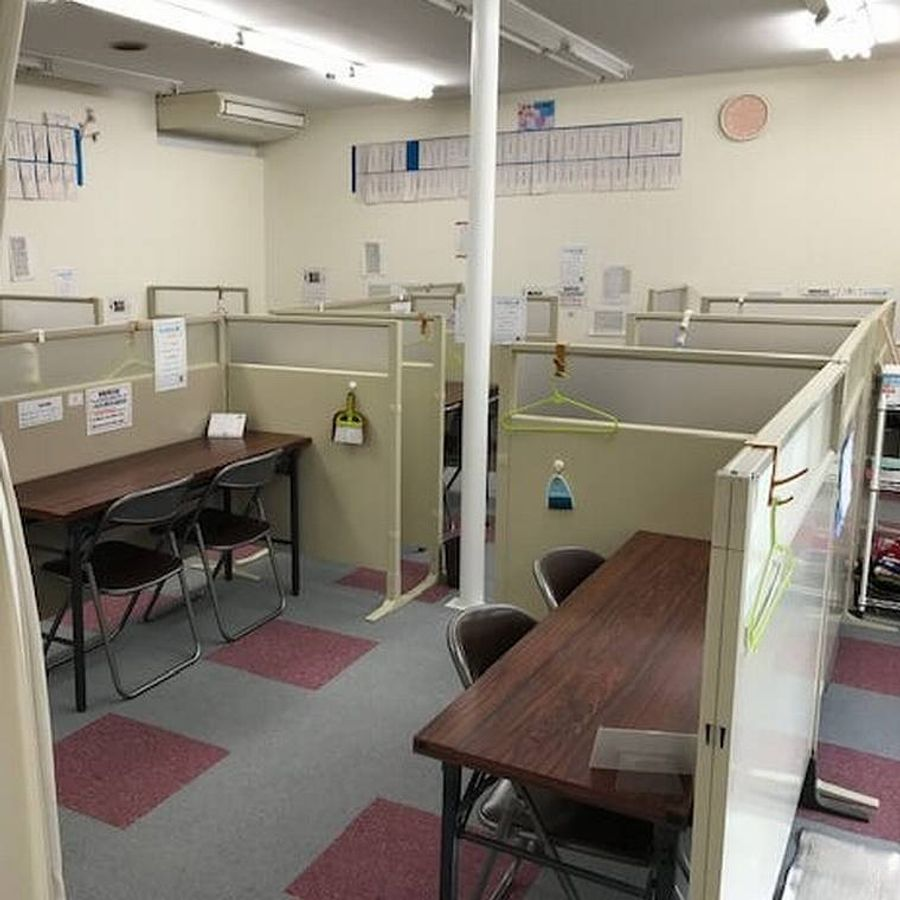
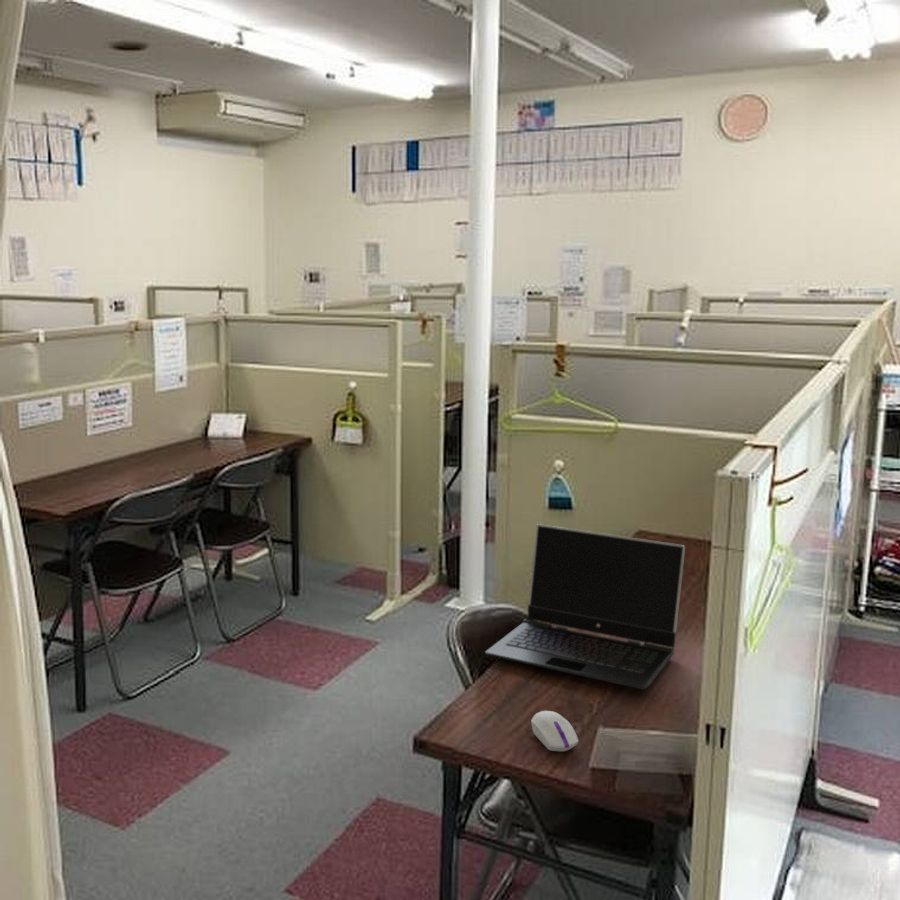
+ laptop computer (585, 602)
+ computer mouse (552, 728)
